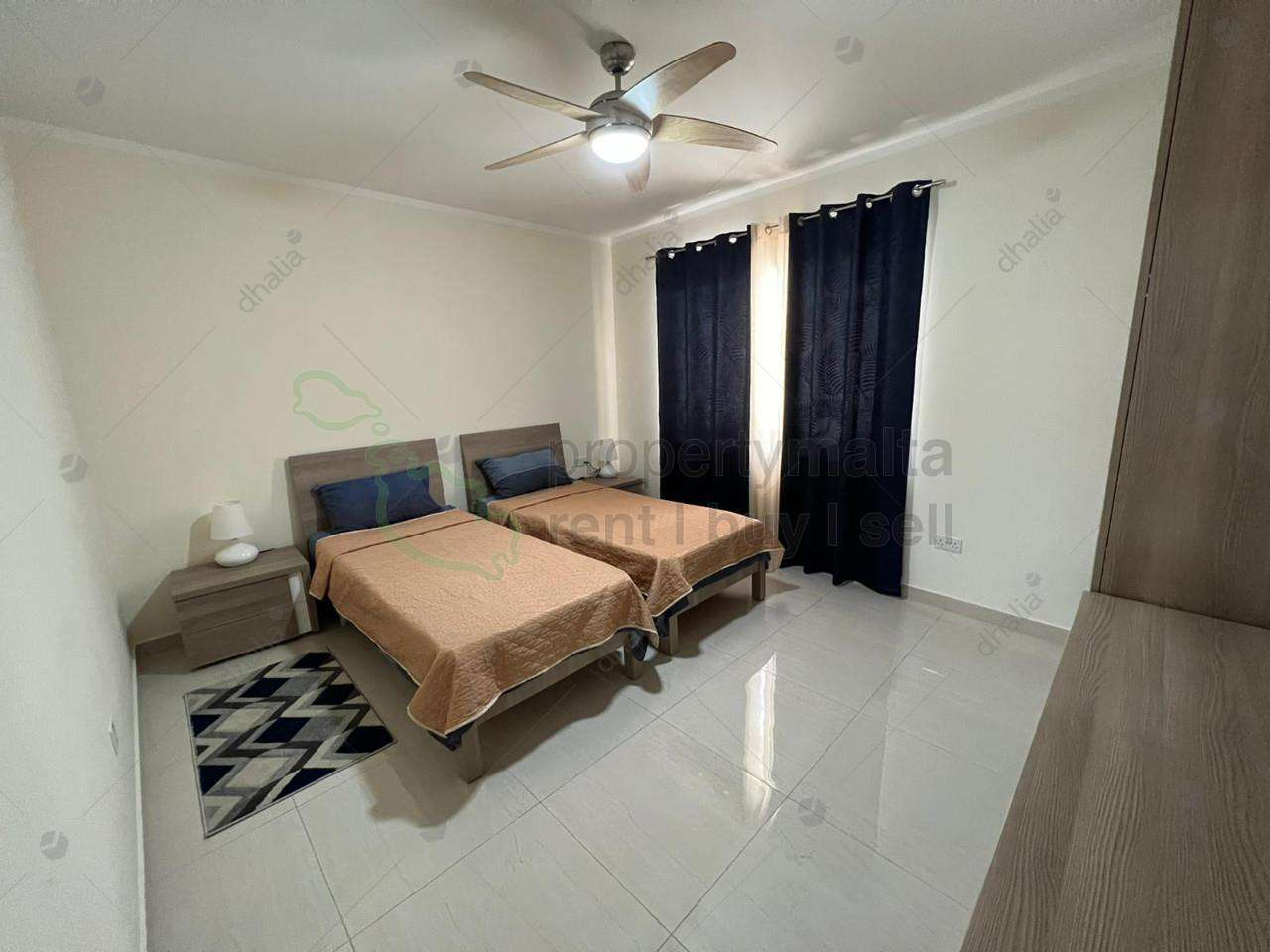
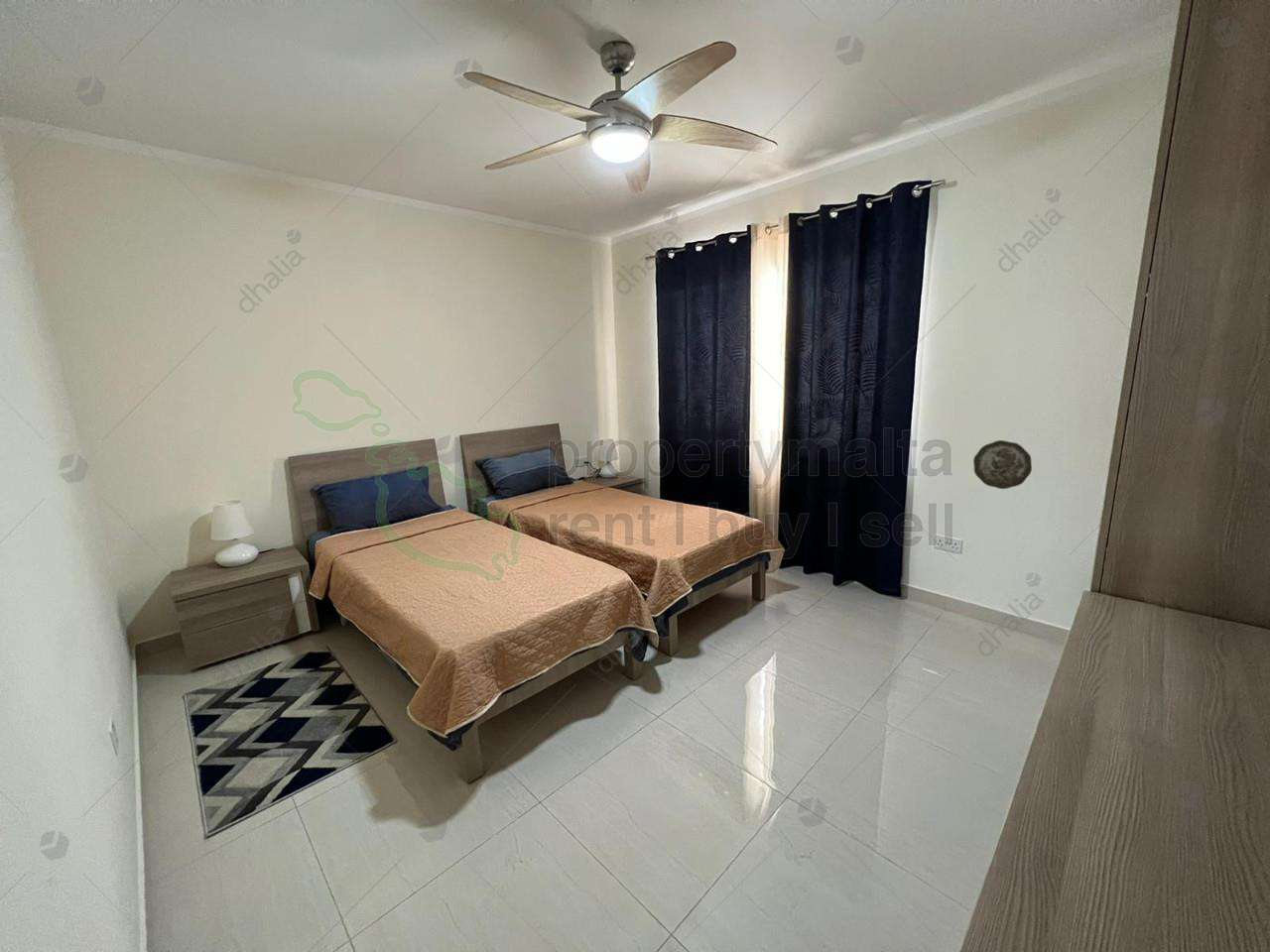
+ decorative plate (1002, 464)
